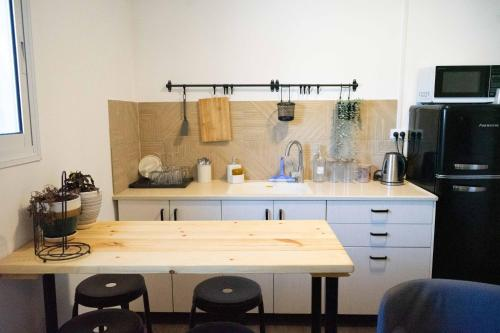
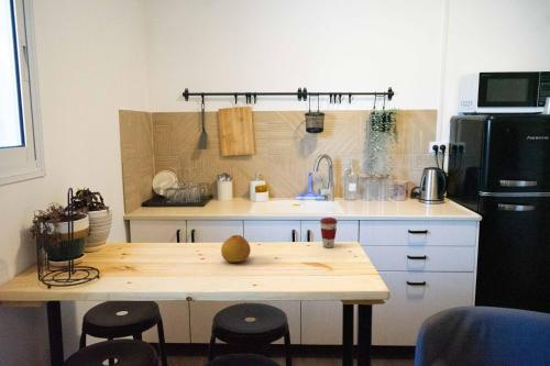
+ fruit (235, 247)
+ coffee cup (328, 232)
